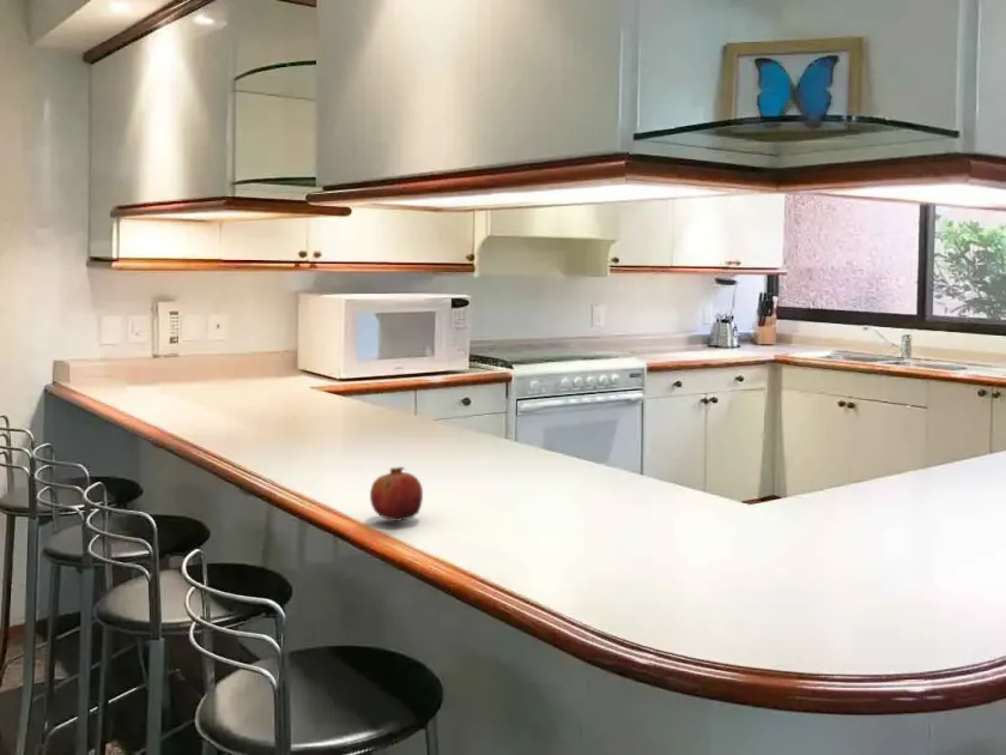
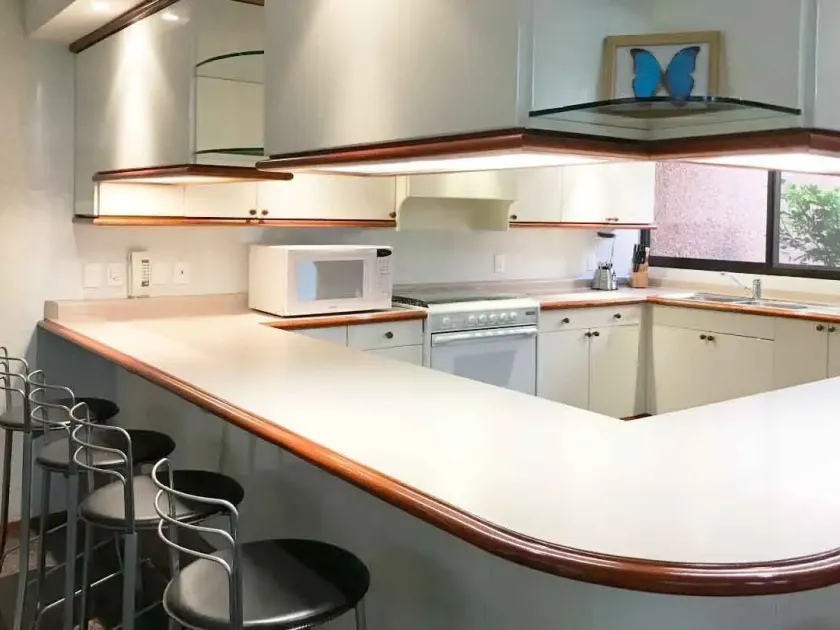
- fruit (396, 494)
